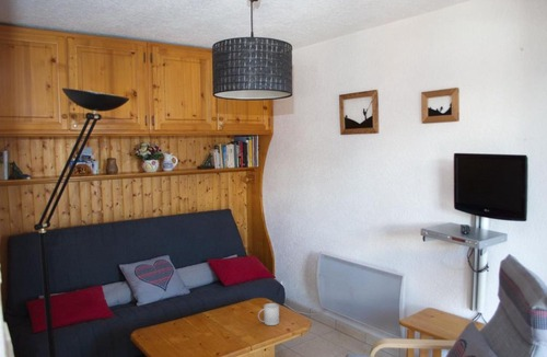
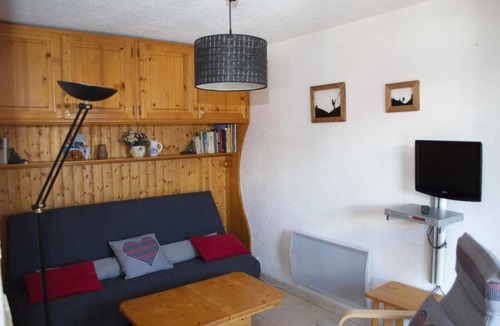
- mug (268, 314)
